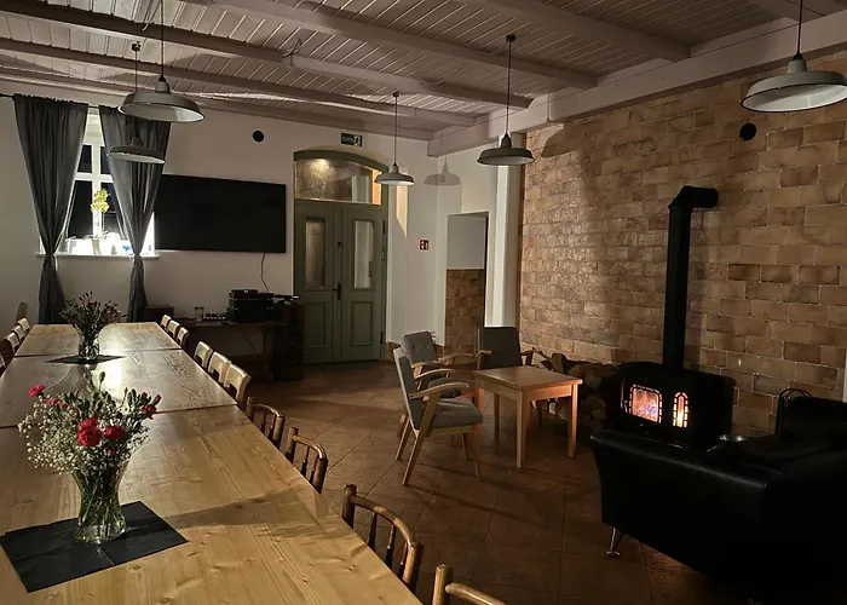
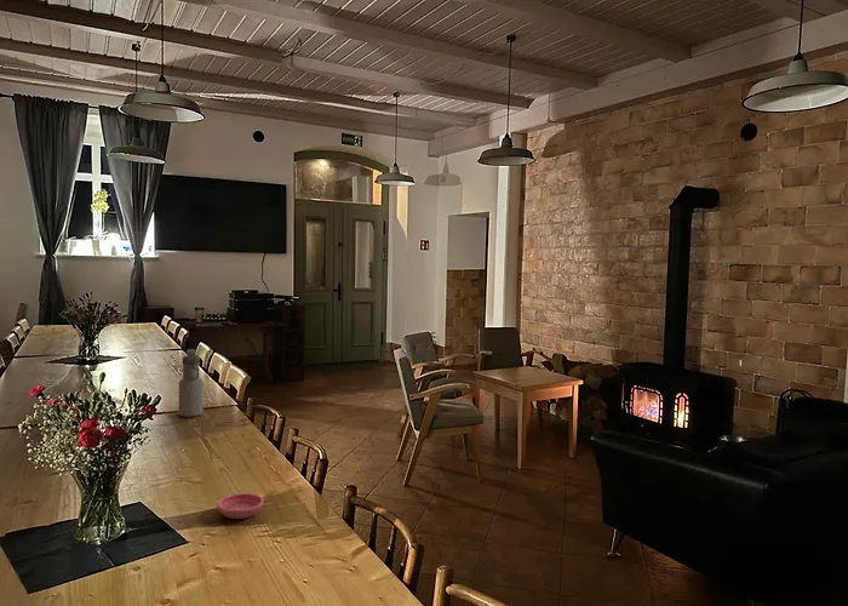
+ saucer (240, 507)
+ water bottle (190, 382)
